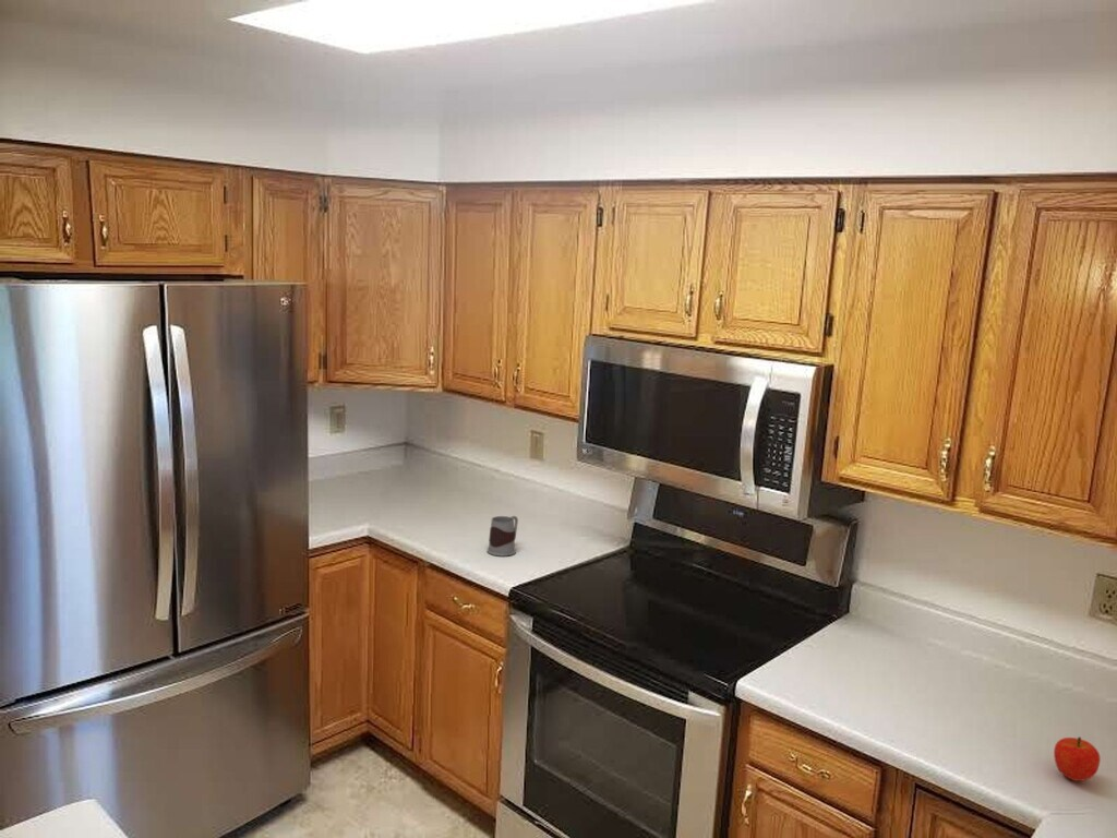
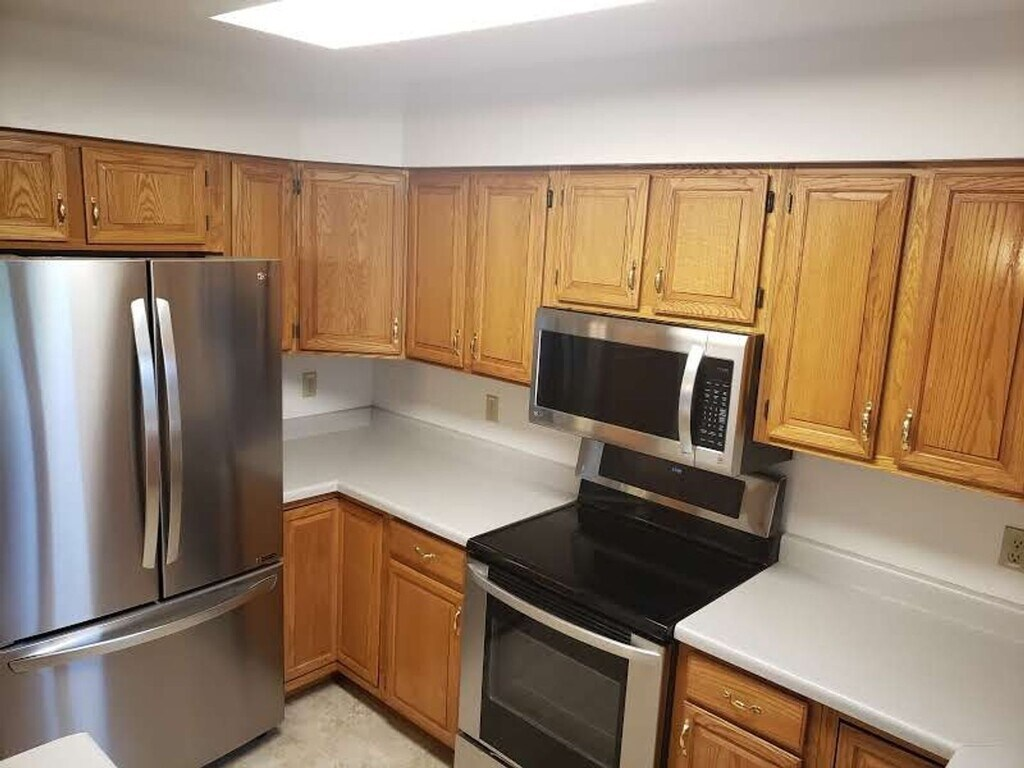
- mug (505, 534)
- fruit (1076, 757)
